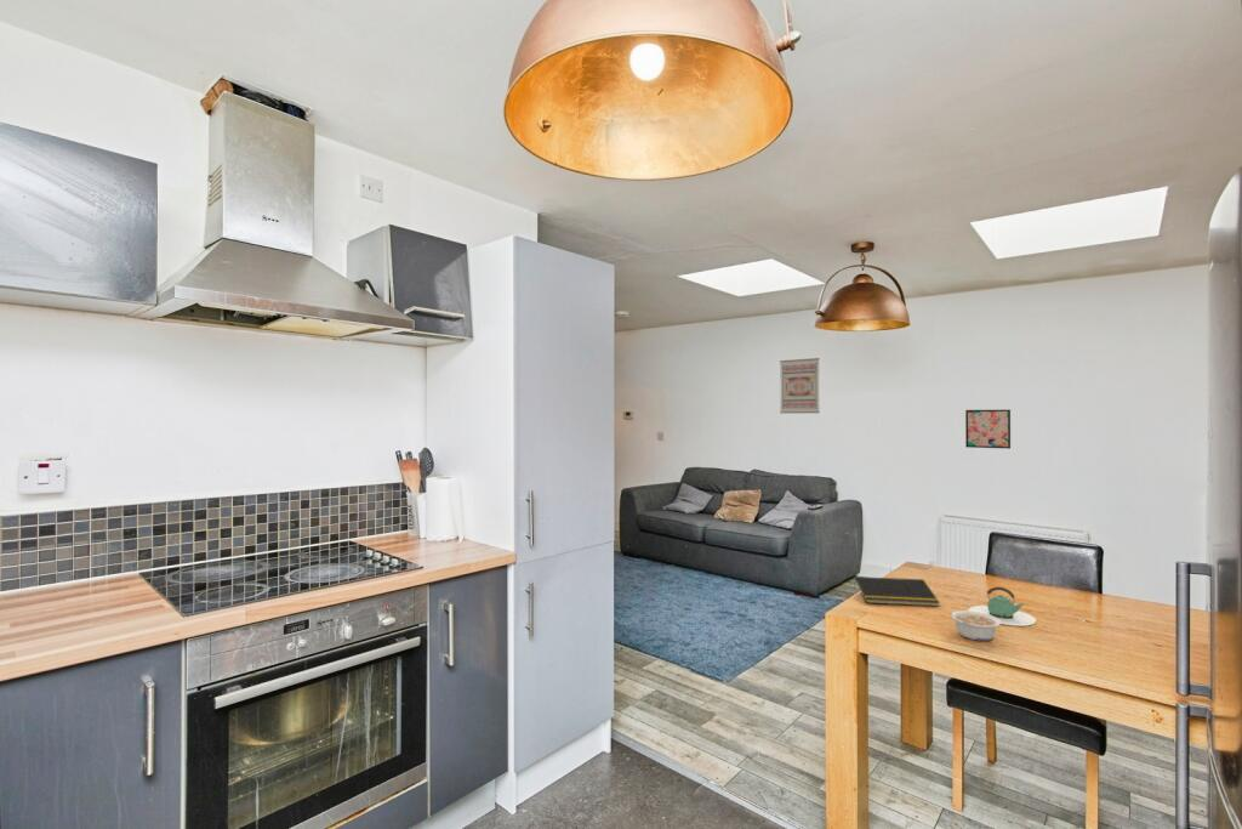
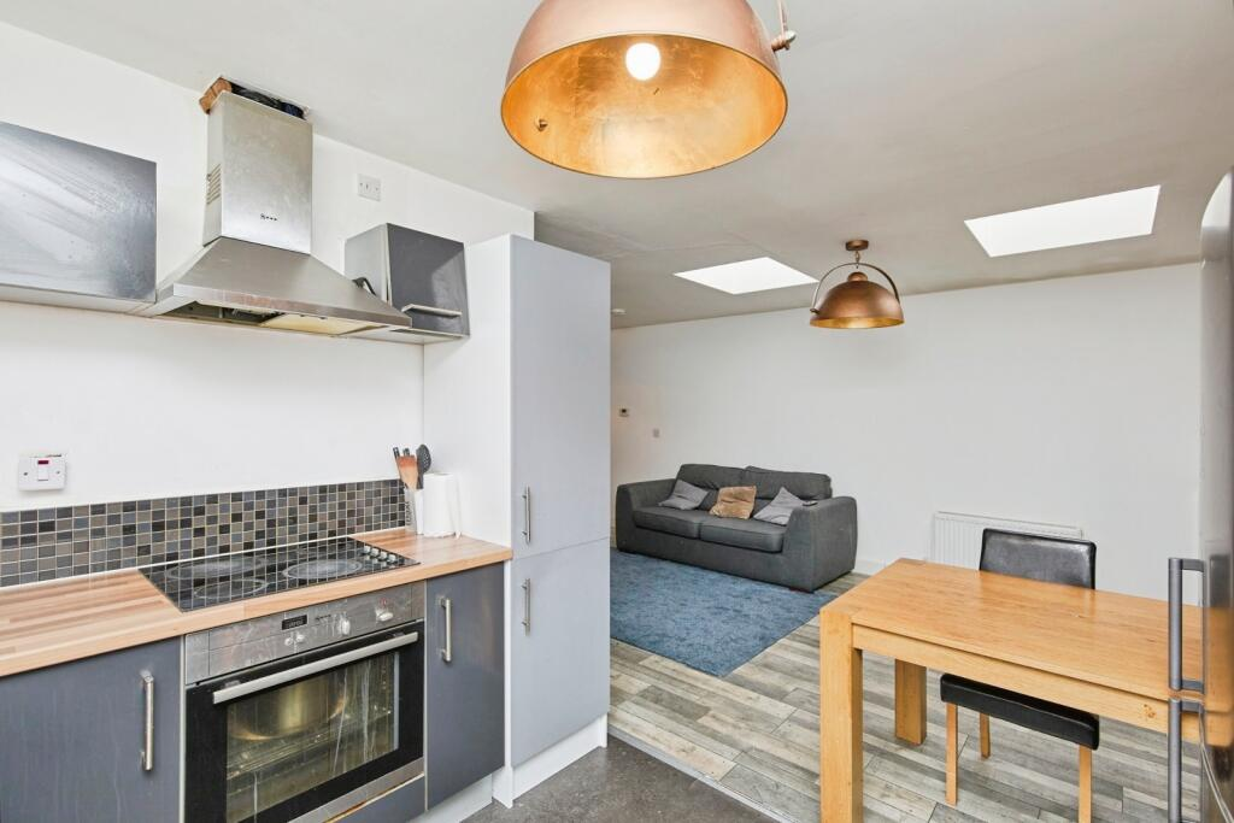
- wall art (799, 386)
- notepad (895, 590)
- teapot (1001, 601)
- wall art (987, 428)
- legume (975, 625)
